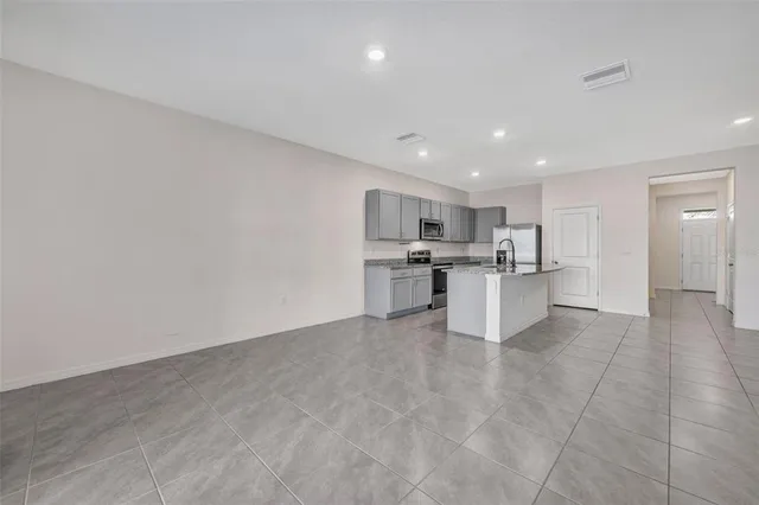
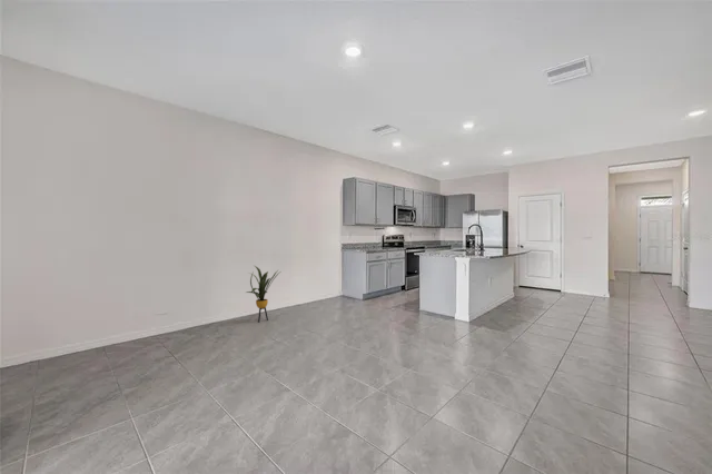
+ house plant (263, 293)
